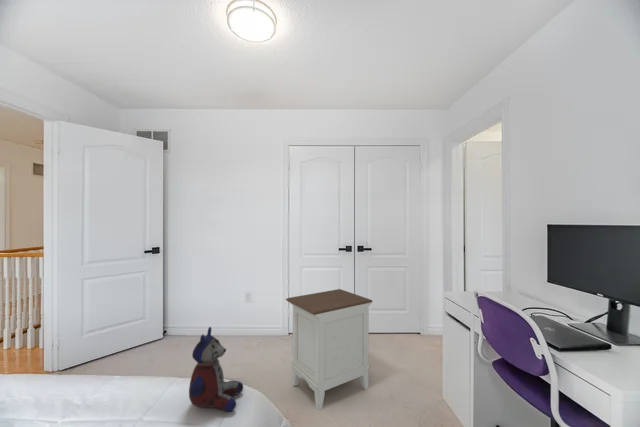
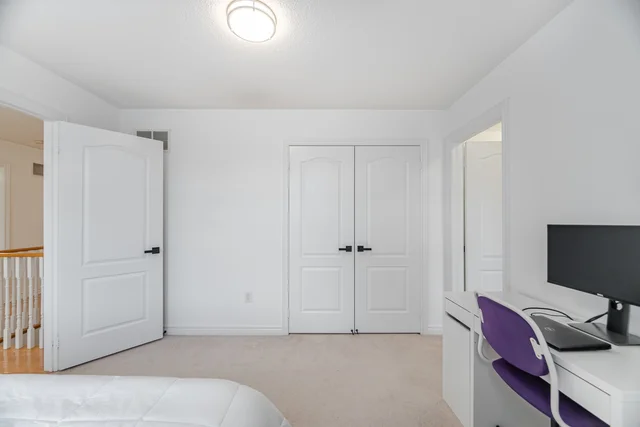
- nightstand (328, 341)
- stuffed bear (216, 366)
